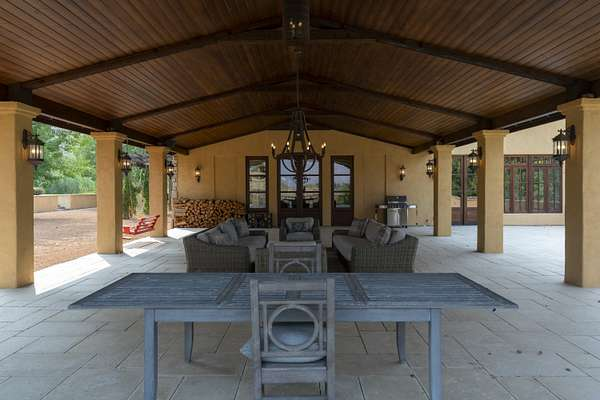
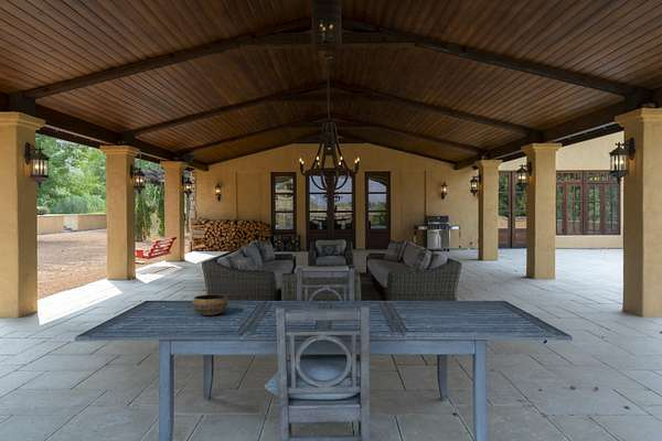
+ bowl (210, 305)
